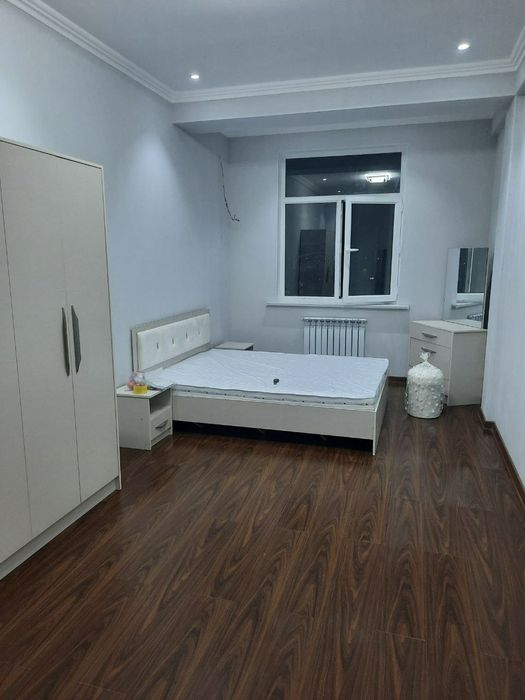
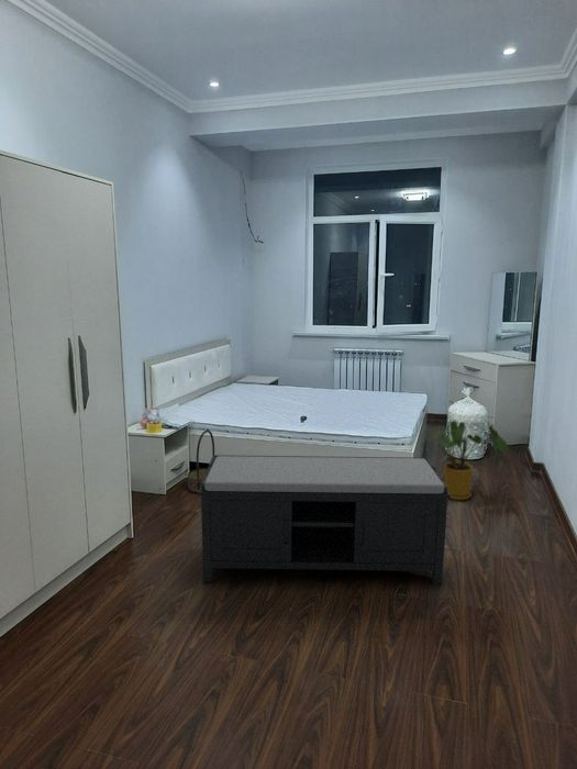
+ house plant (461, 458)
+ basket (212, 456)
+ bench (321, 516)
